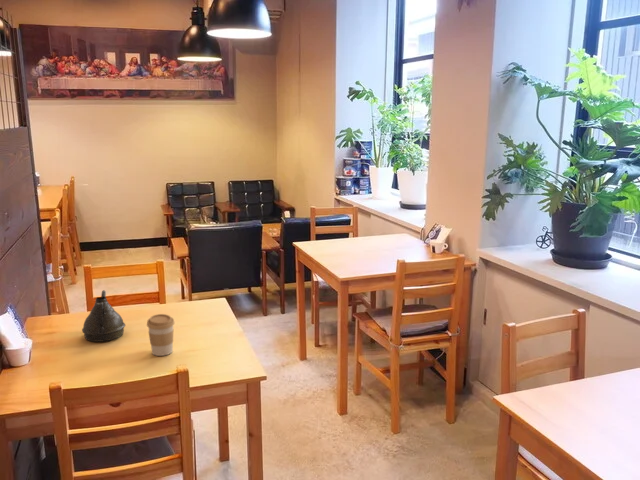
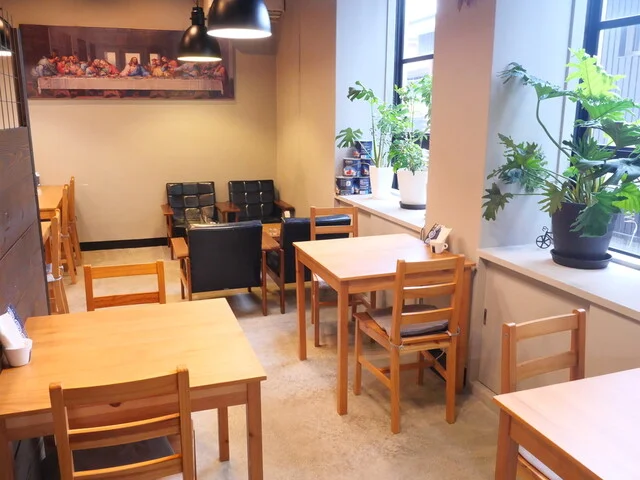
- coffee cup (161, 334)
- teapot (103, 314)
